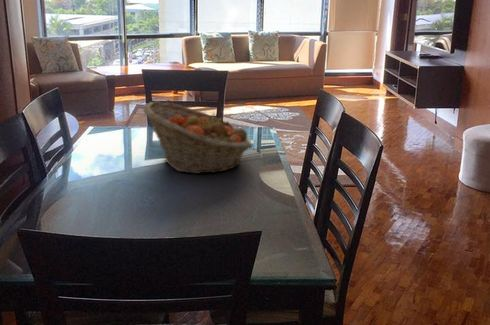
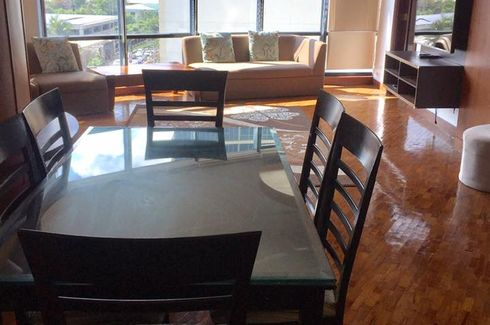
- fruit basket (197, 133)
